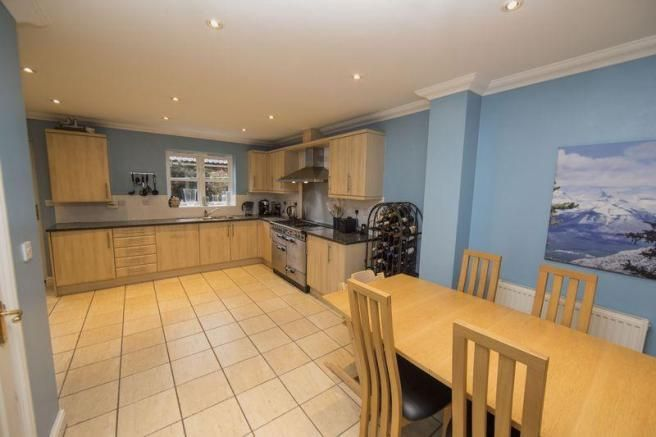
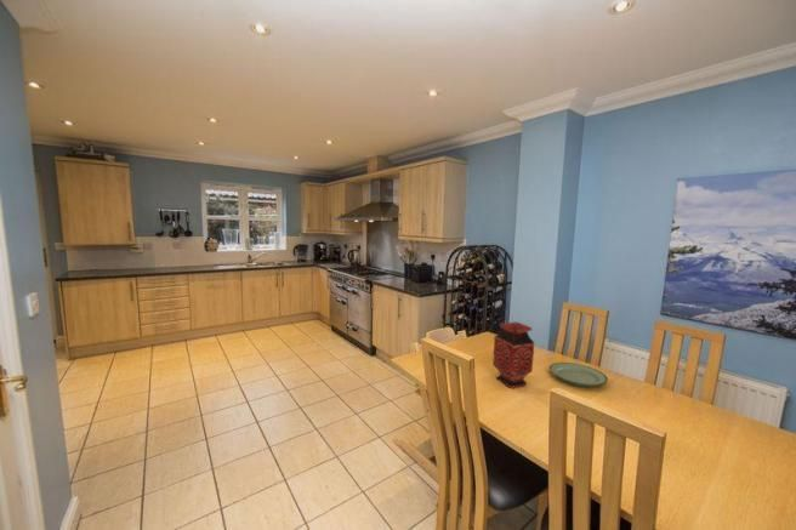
+ plate (576, 375)
+ vase (512, 353)
